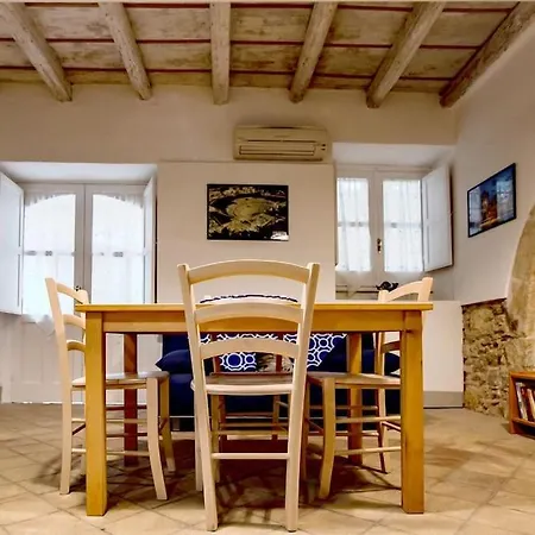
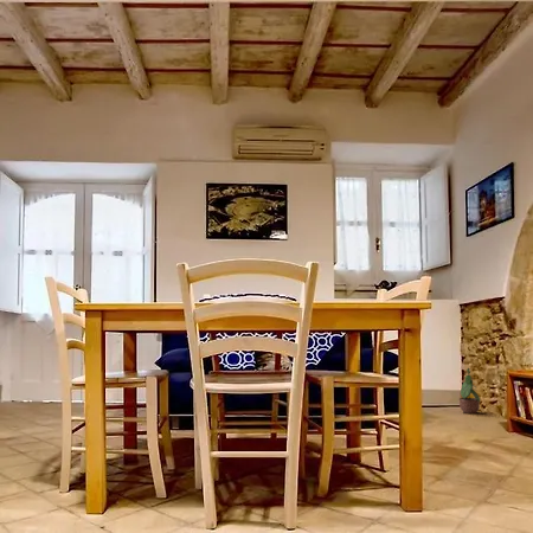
+ potted plant (468, 390)
